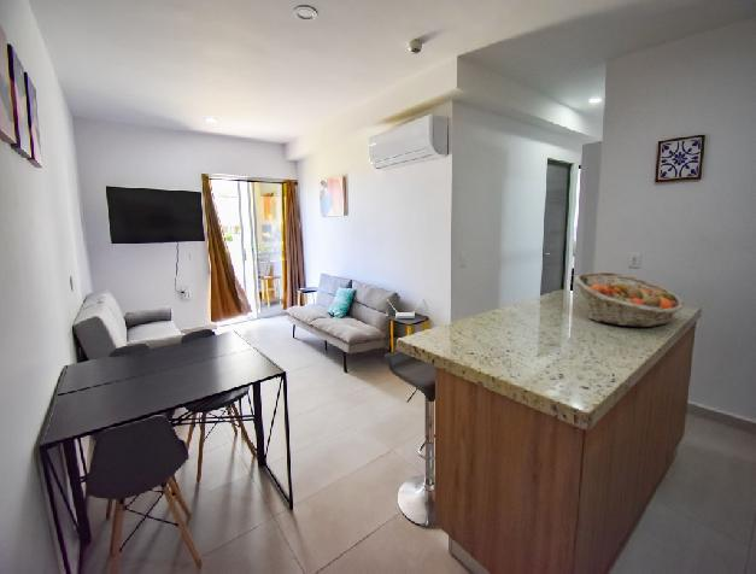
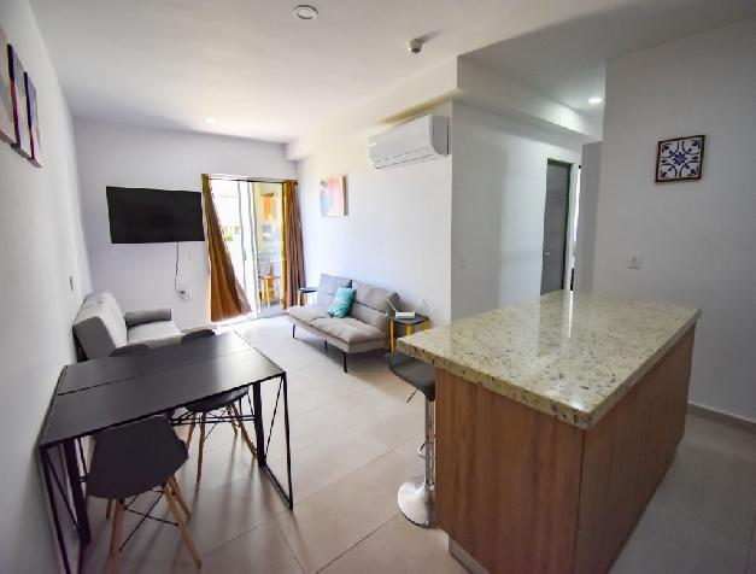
- fruit basket (625, 297)
